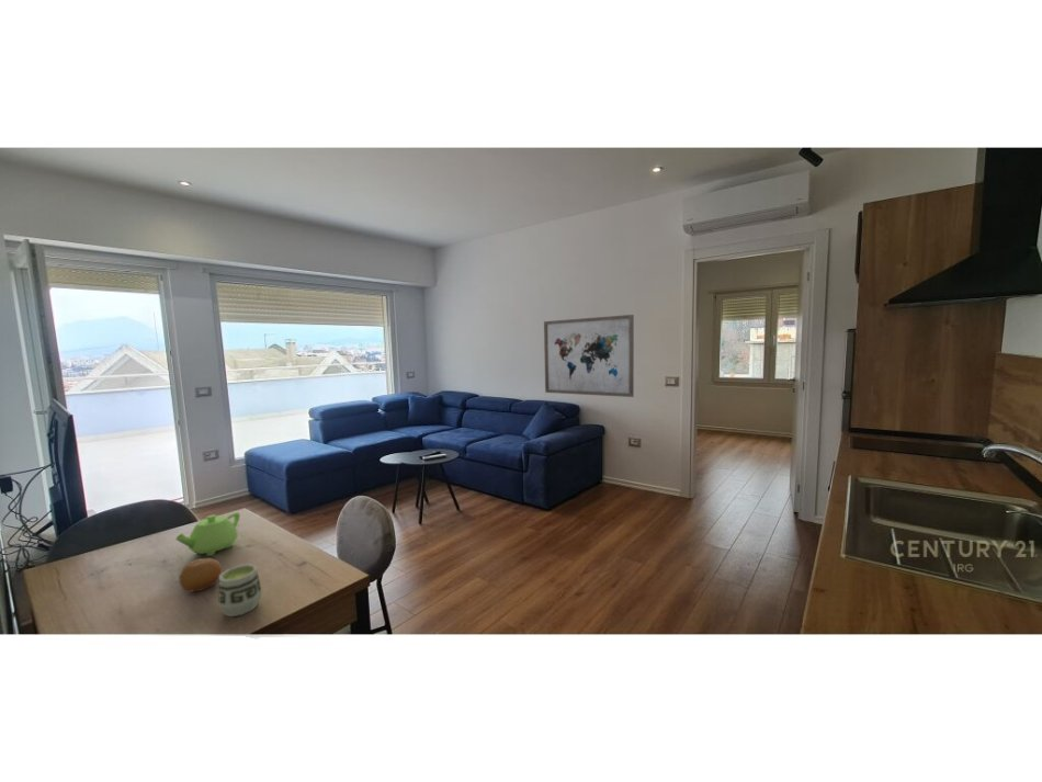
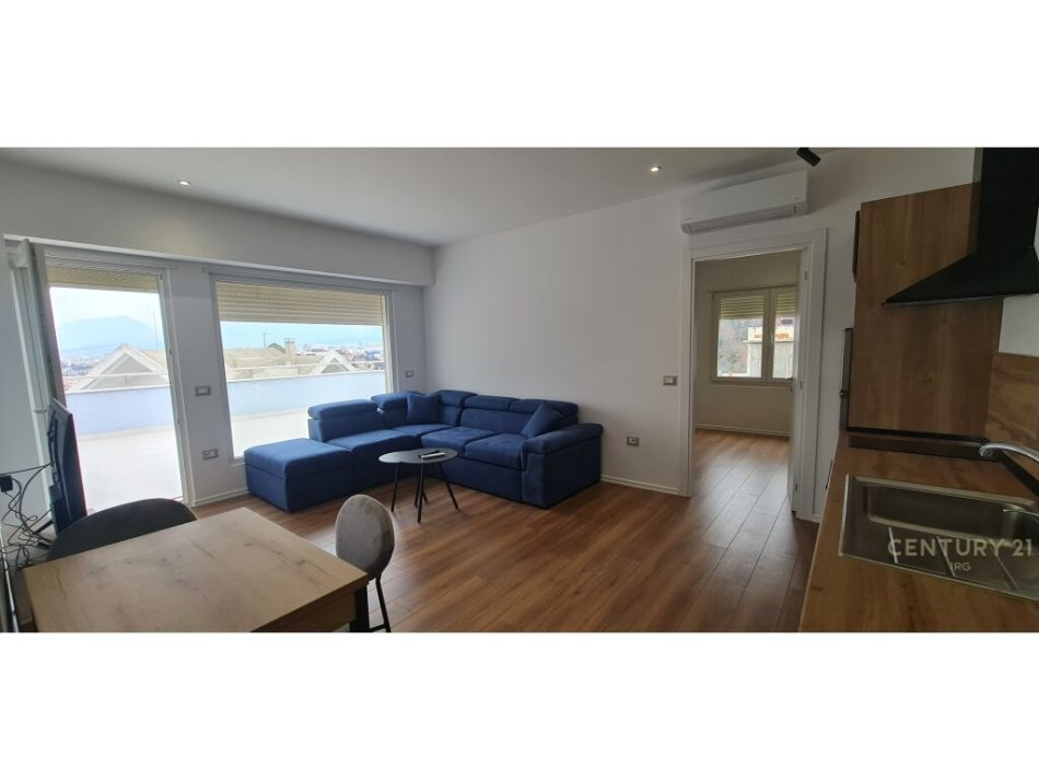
- teapot (209, 533)
- wall art (586, 356)
- cup (239, 589)
- fruit (201, 574)
